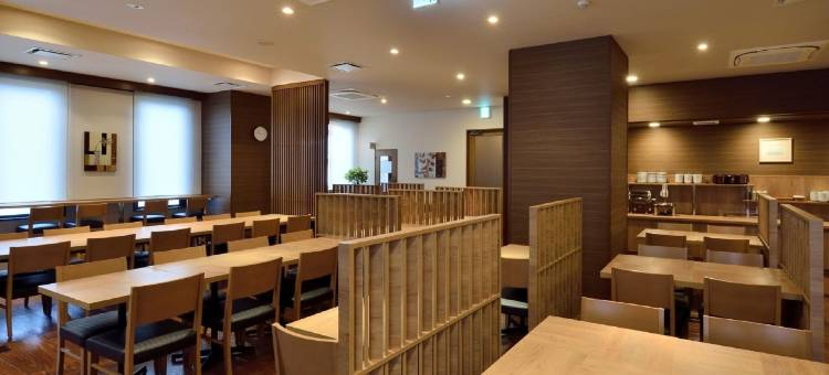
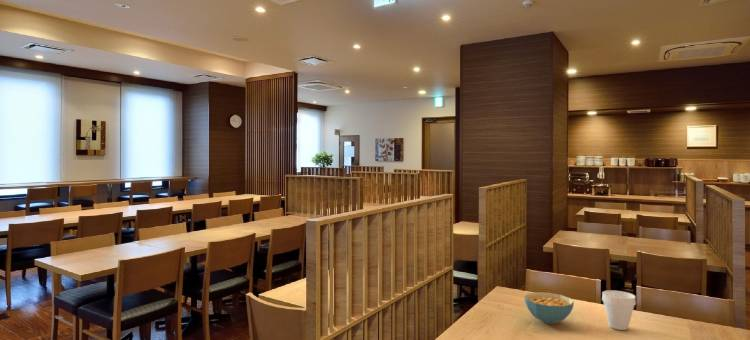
+ cereal bowl (548, 310)
+ cup (618, 310)
